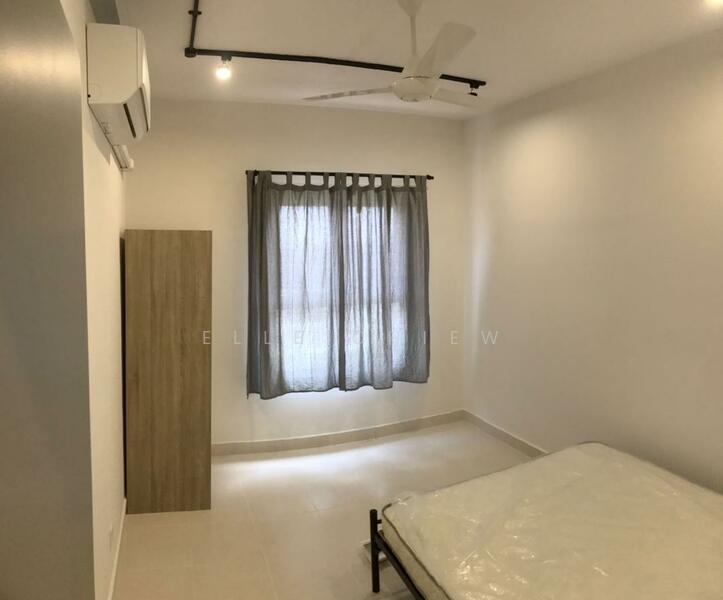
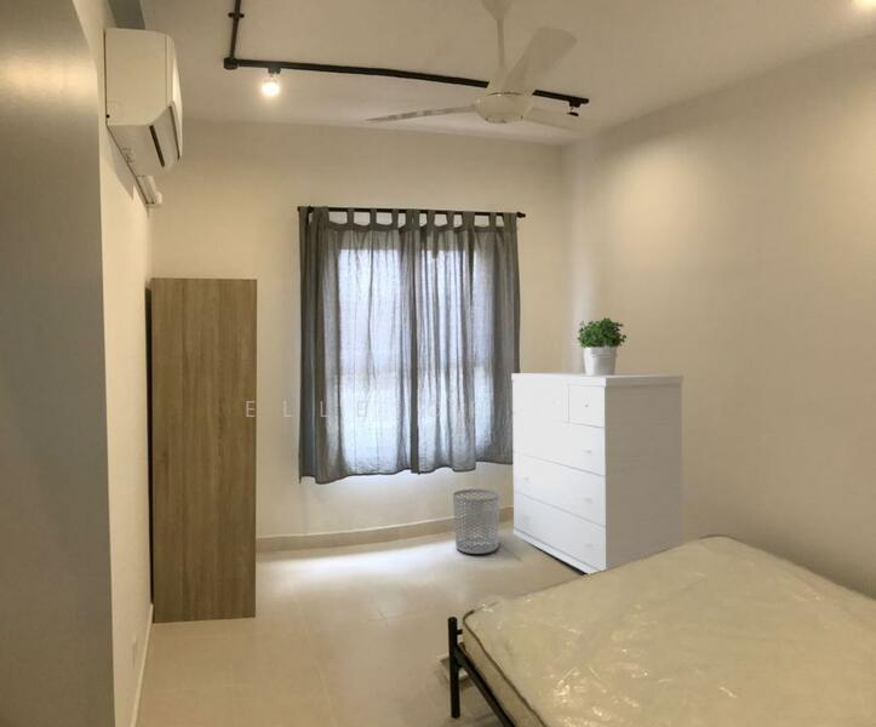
+ dresser (589, 464)
+ waste bin (476, 520)
+ potted plant (601, 345)
